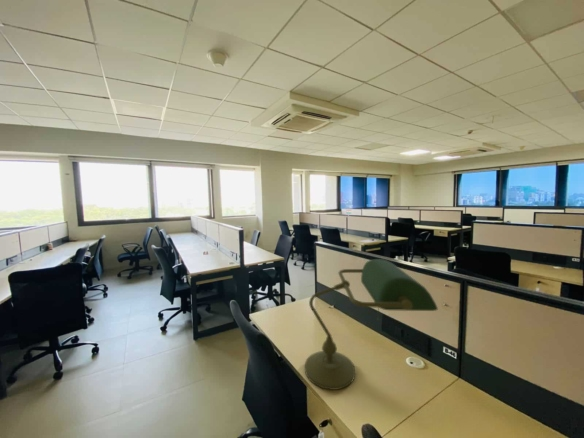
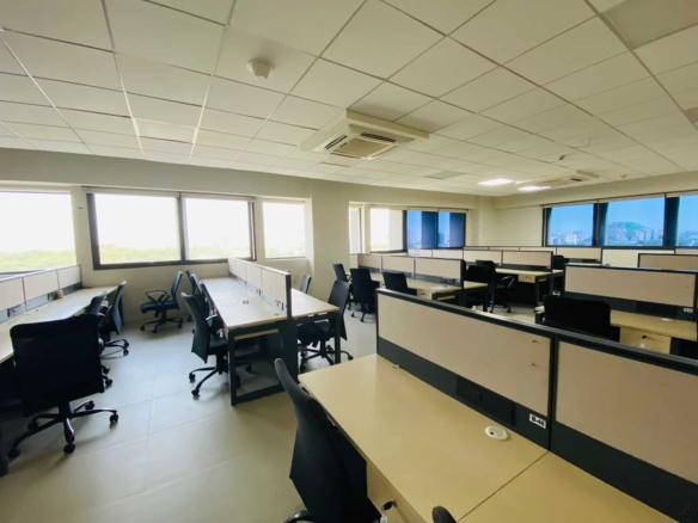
- desk lamp (360, 306)
